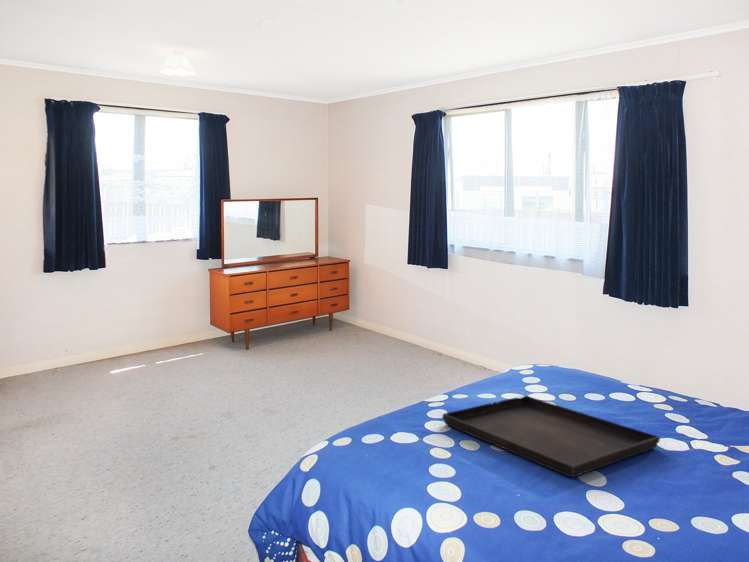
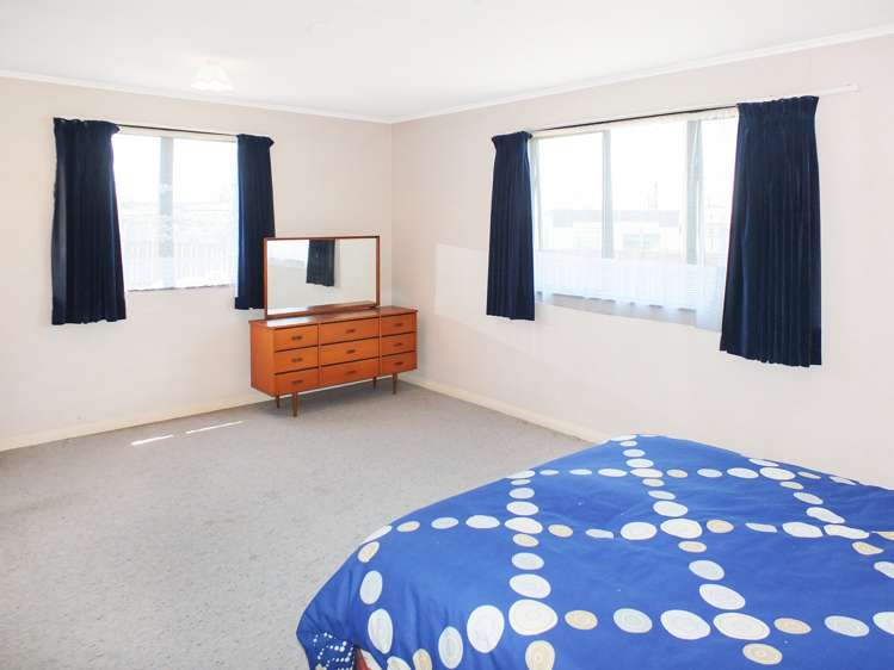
- serving tray (544, 430)
